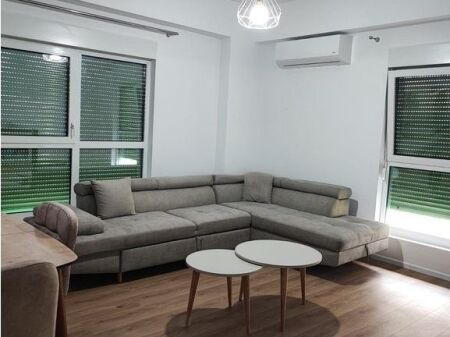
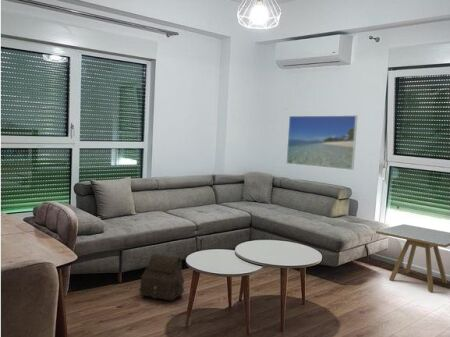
+ side table (426, 257)
+ satchel (164, 275)
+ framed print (319, 141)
